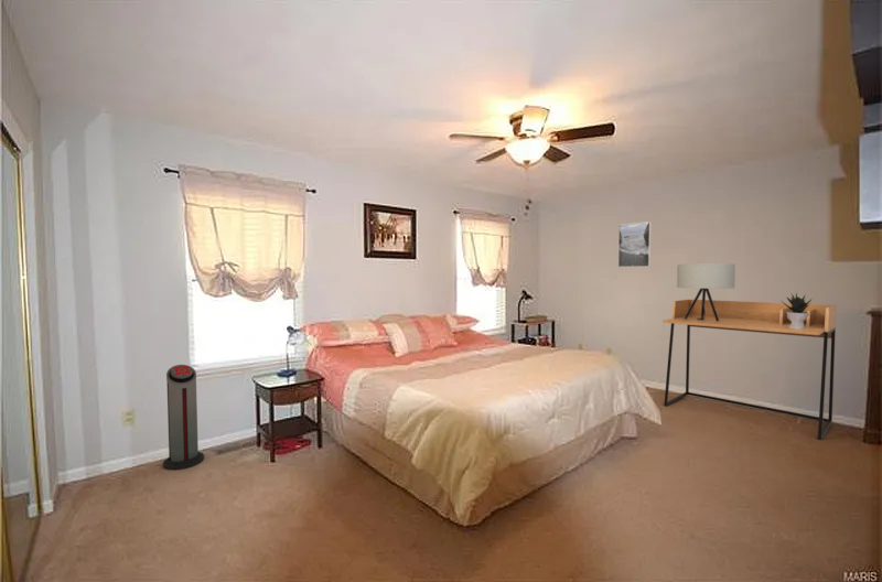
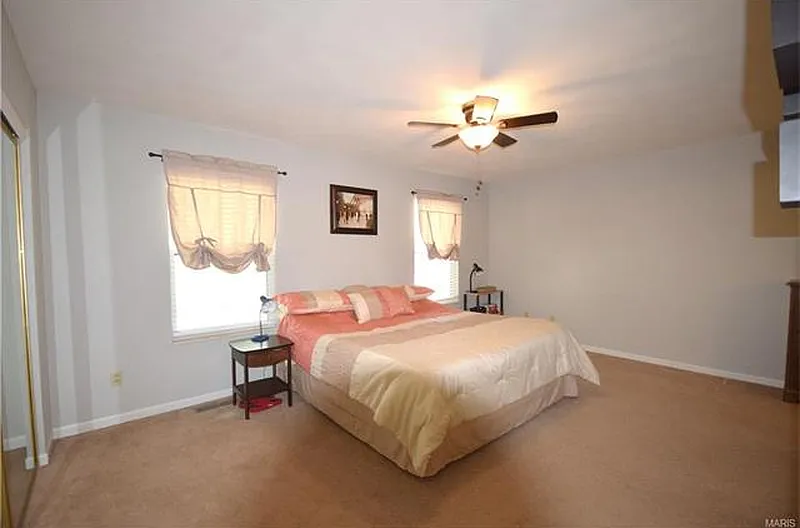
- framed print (634, 245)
- potted plant (796, 310)
- desk (746, 331)
- table lamp (704, 292)
- air purifier (182, 413)
